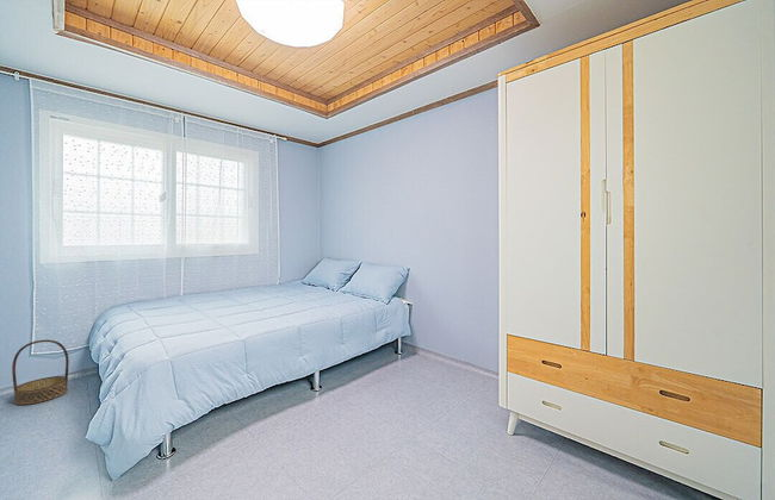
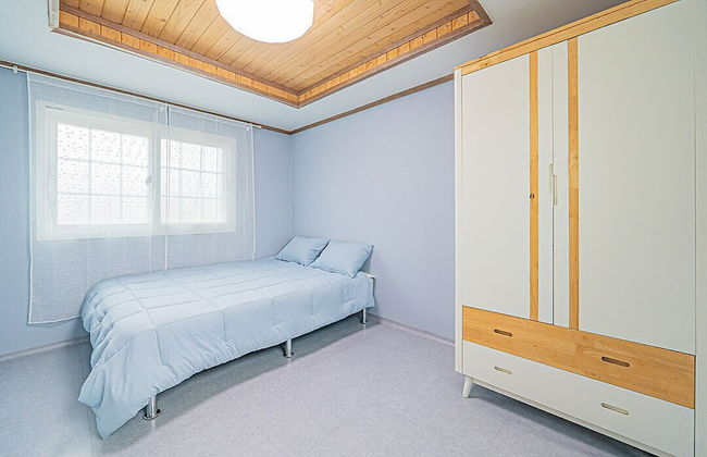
- basket (45, 377)
